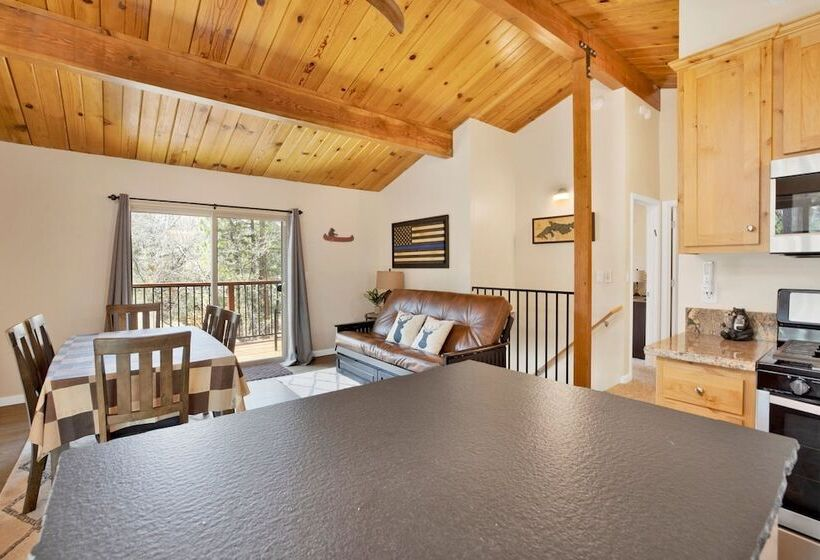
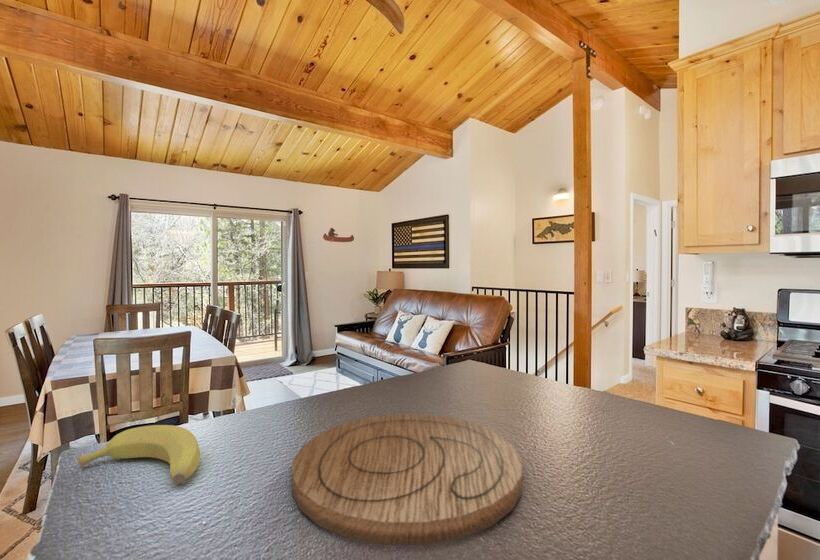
+ cutting board (407, 461)
+ banana (139, 451)
